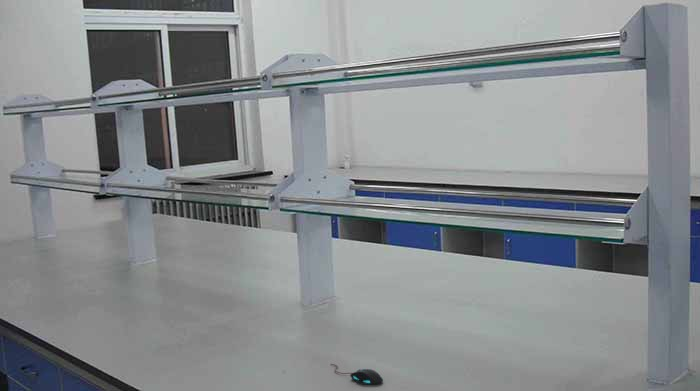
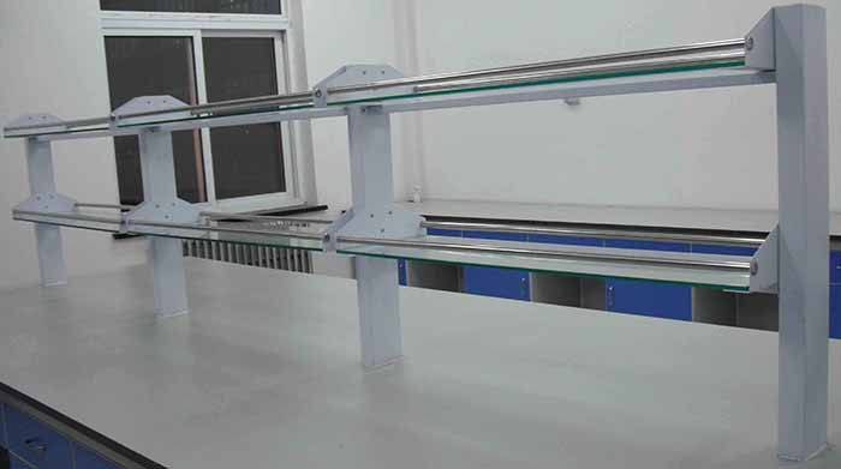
- mouse (356, 371)
